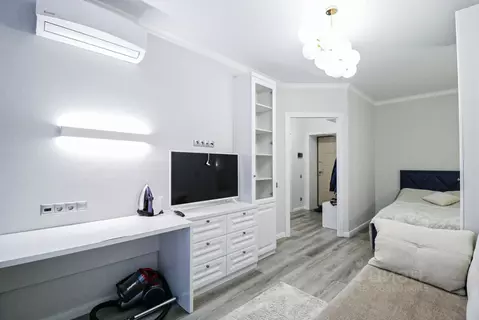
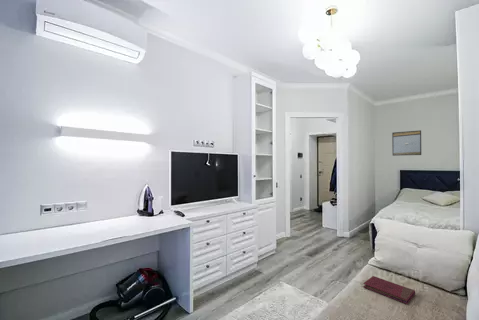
+ book (388, 288)
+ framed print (406, 143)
